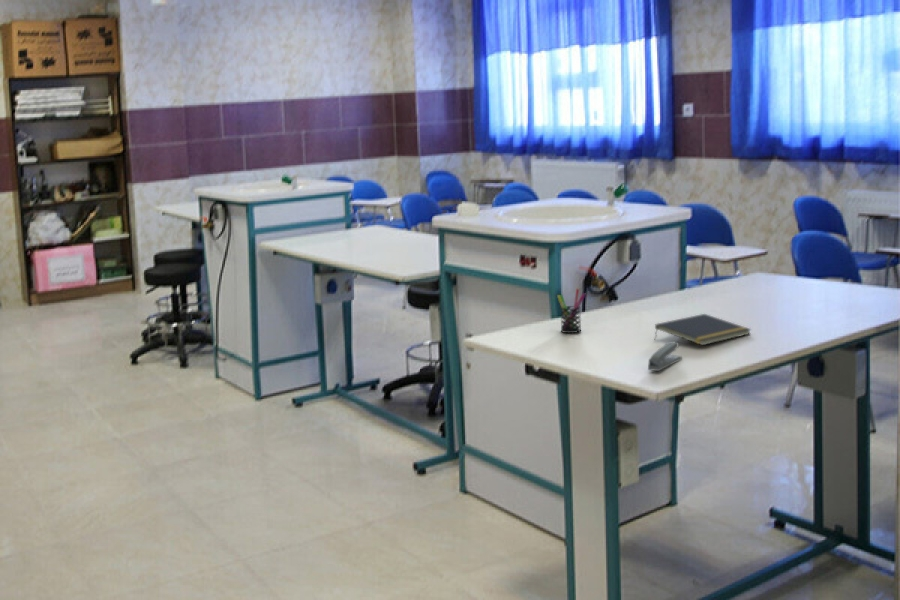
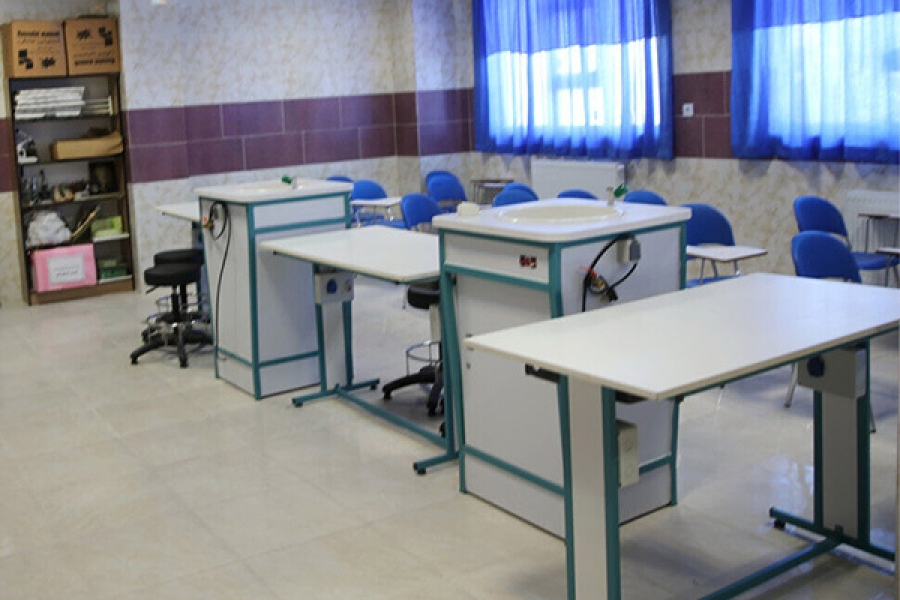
- pen holder (569, 309)
- stapler (665, 355)
- notepad (703, 328)
